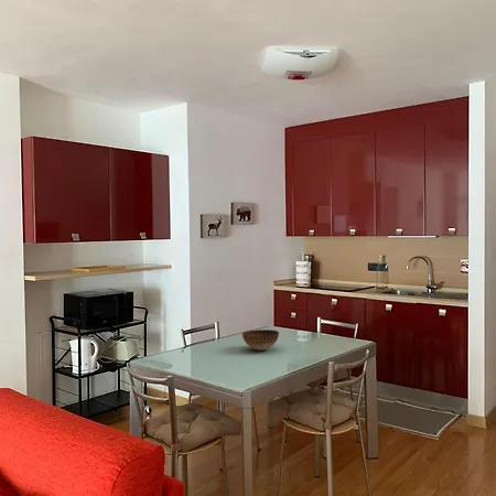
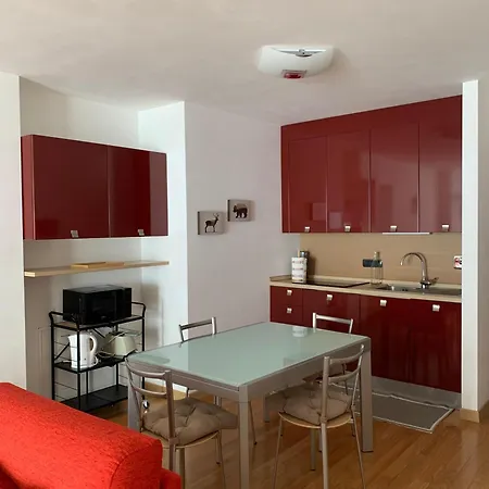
- bowl (260, 341)
